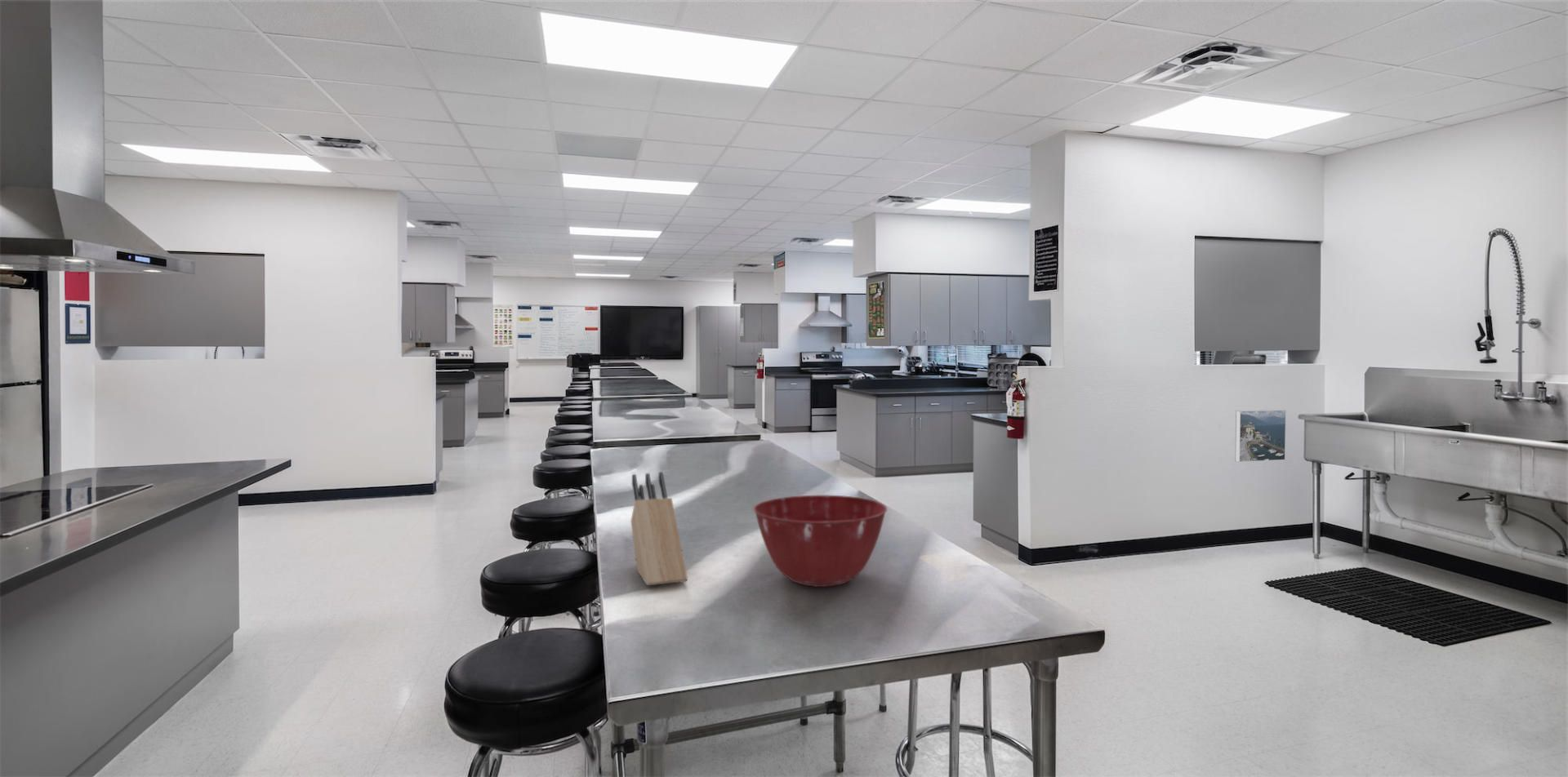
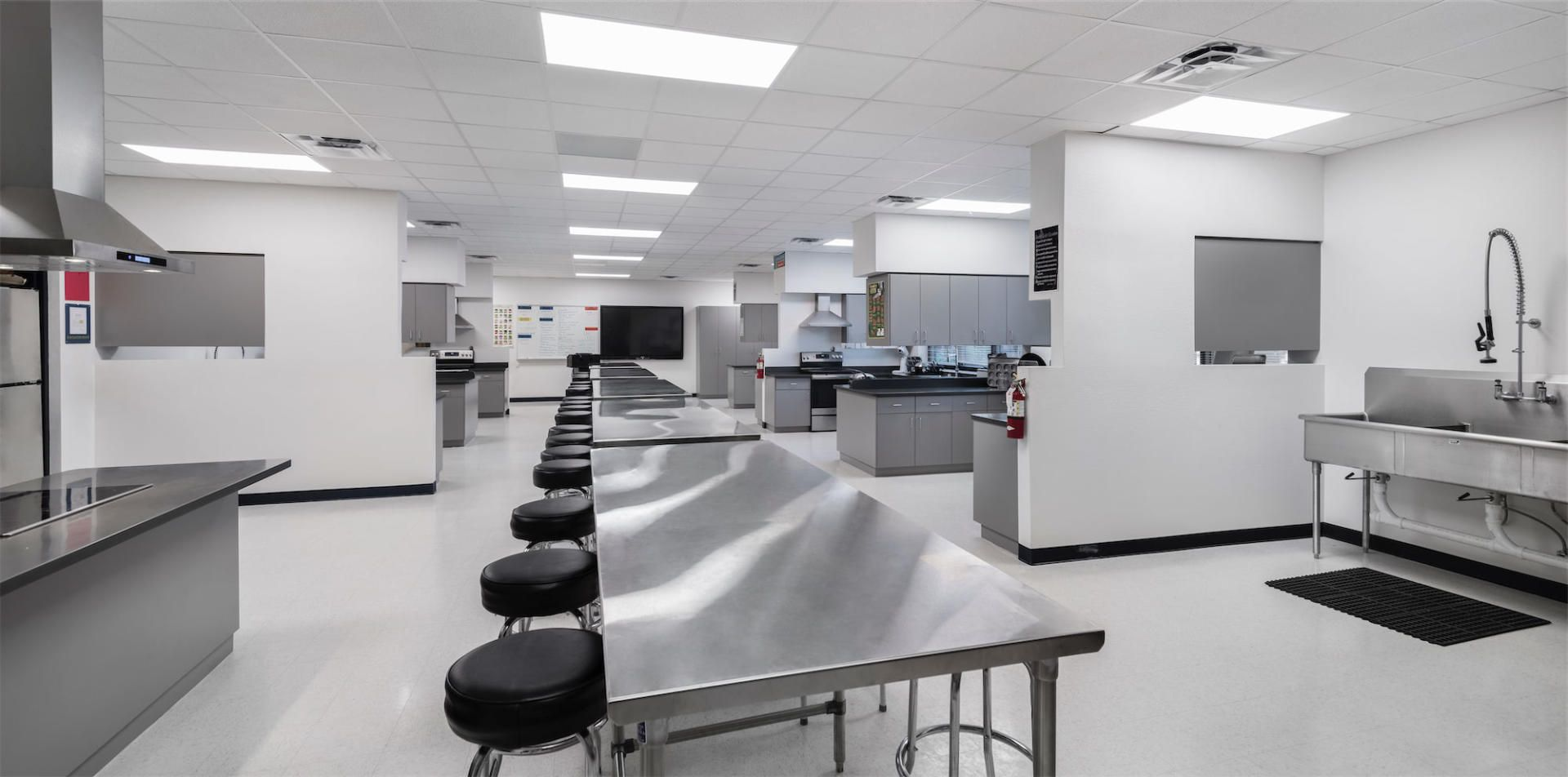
- mixing bowl (819, 541)
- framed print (1260, 435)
- knife block (656, 523)
